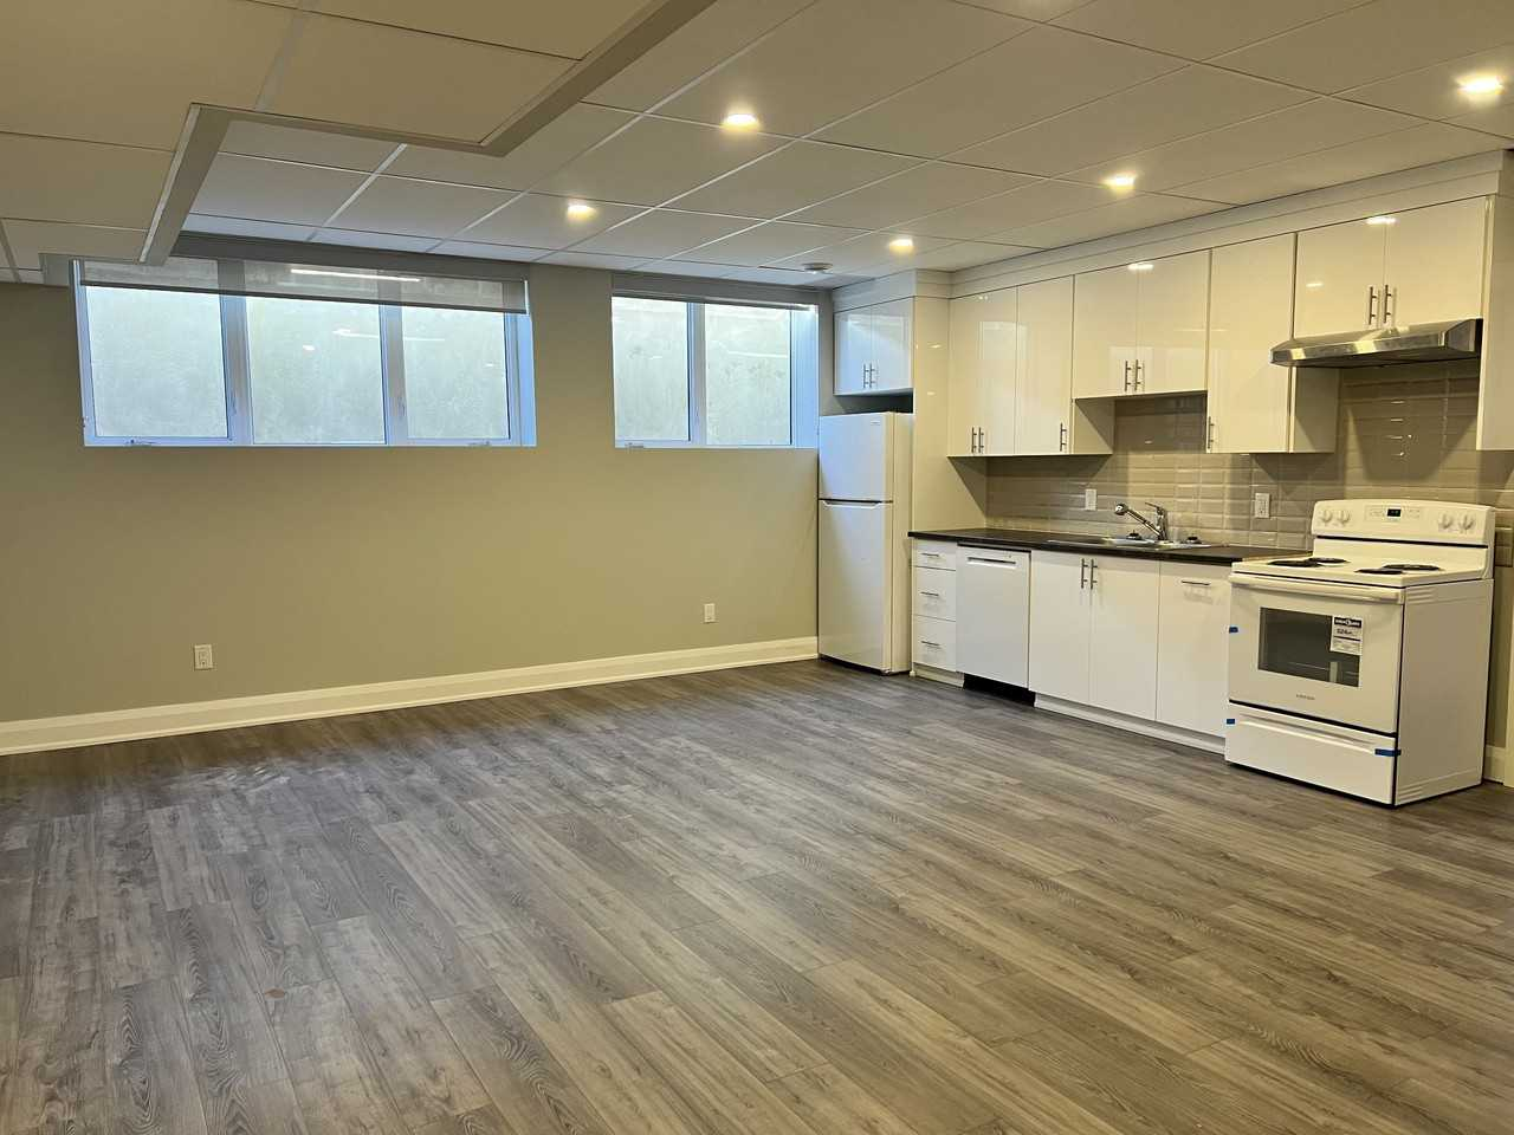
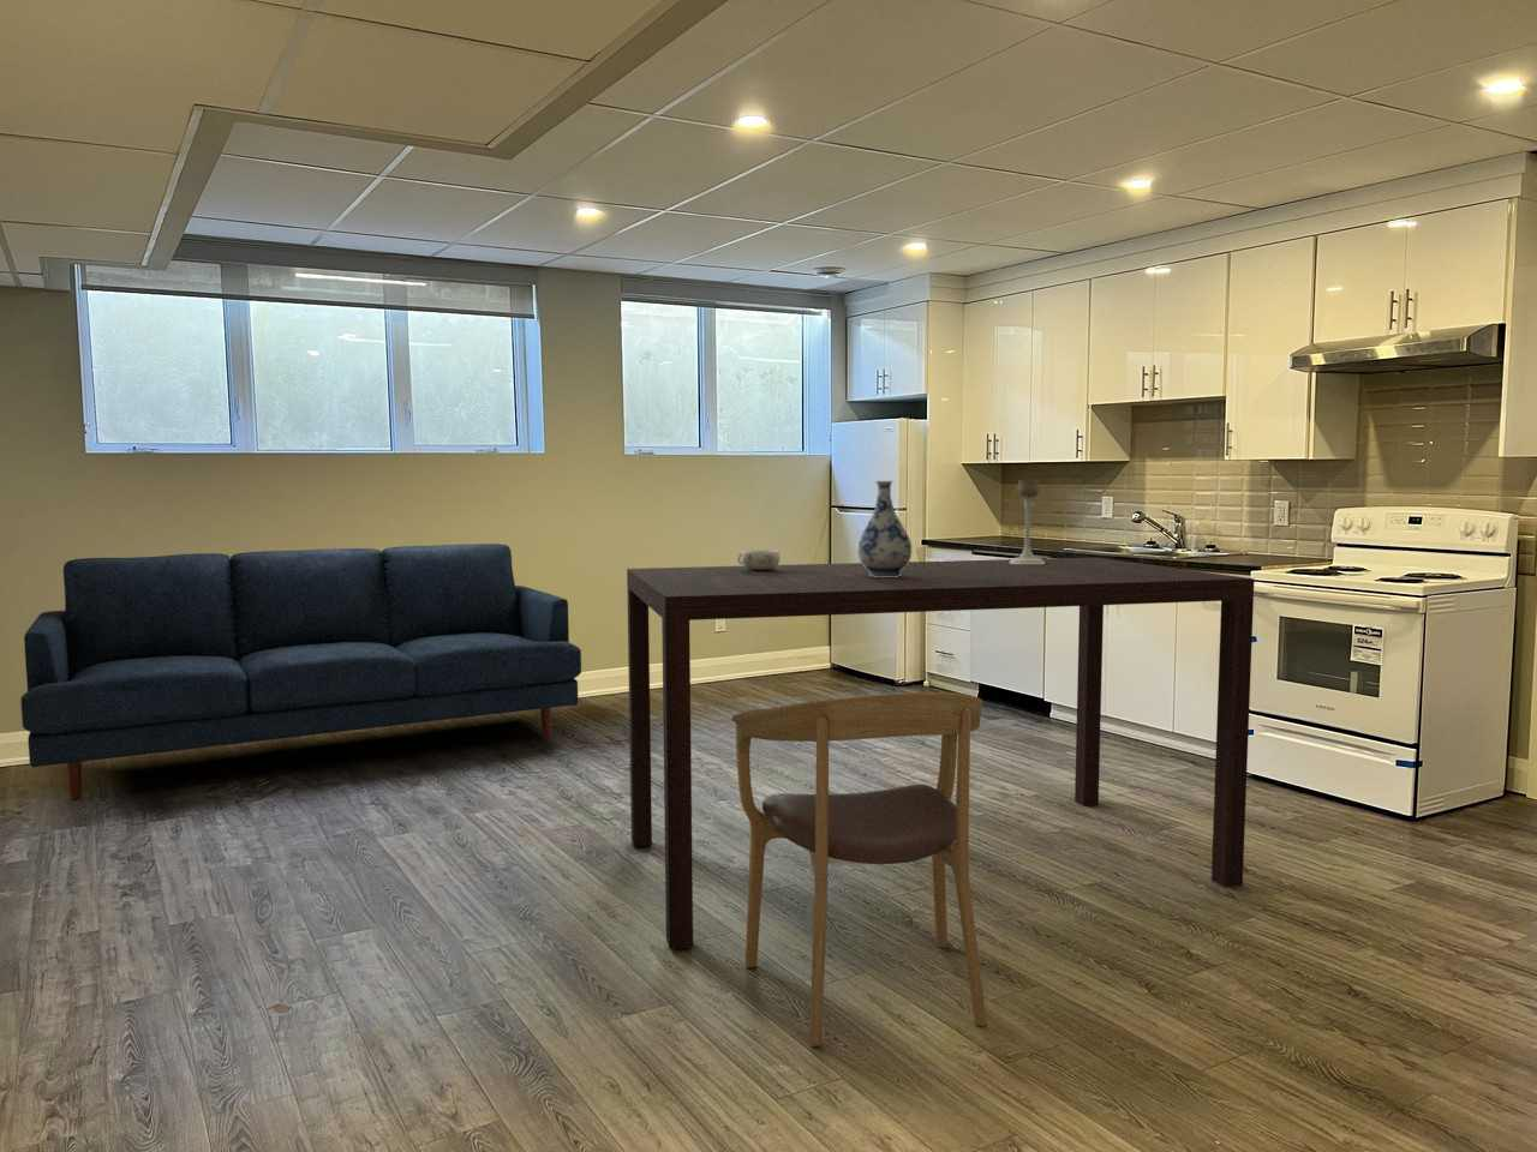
+ dining table (919, 611)
+ decorative bowl (758, 559)
+ vase (883, 528)
+ candle holder (1026, 520)
+ sofa (321, 651)
+ chair (871, 834)
